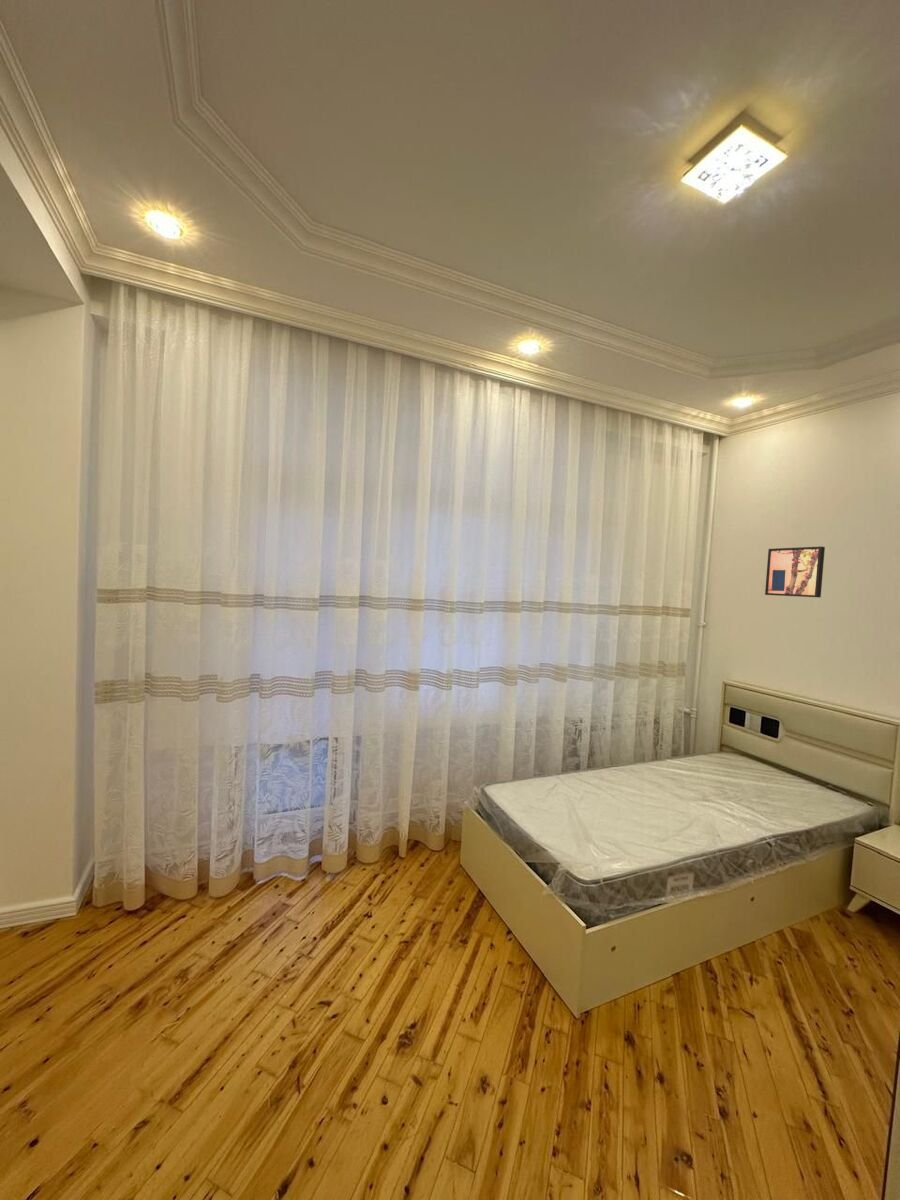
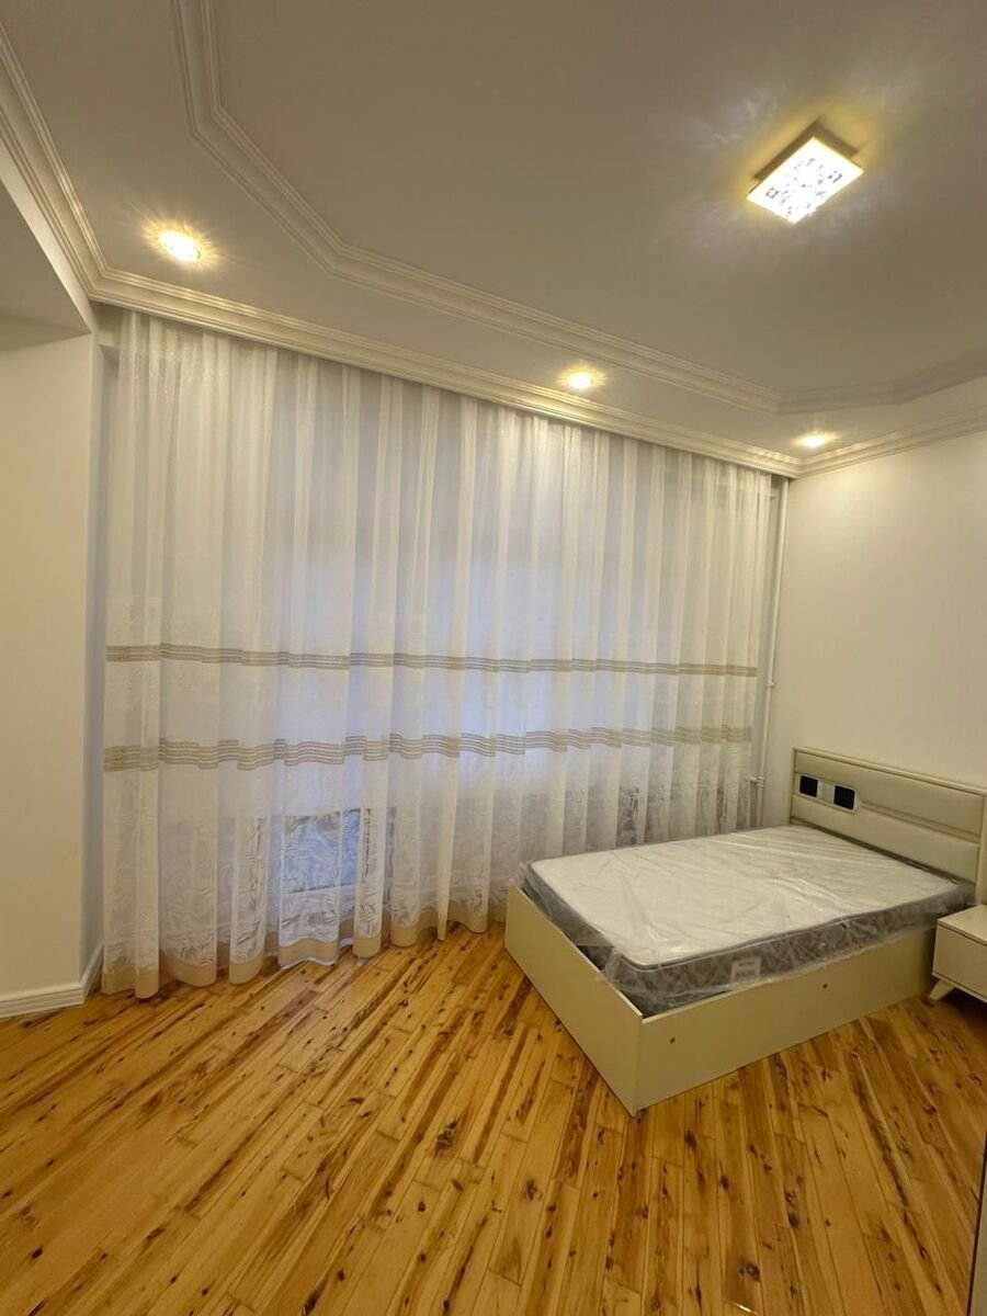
- wall art (793, 572)
